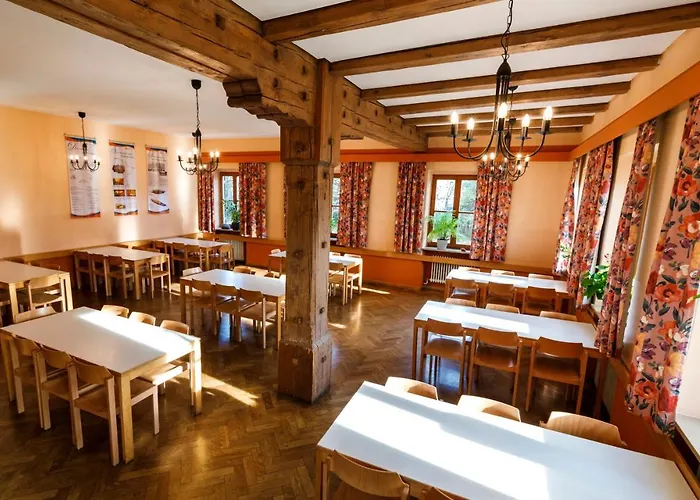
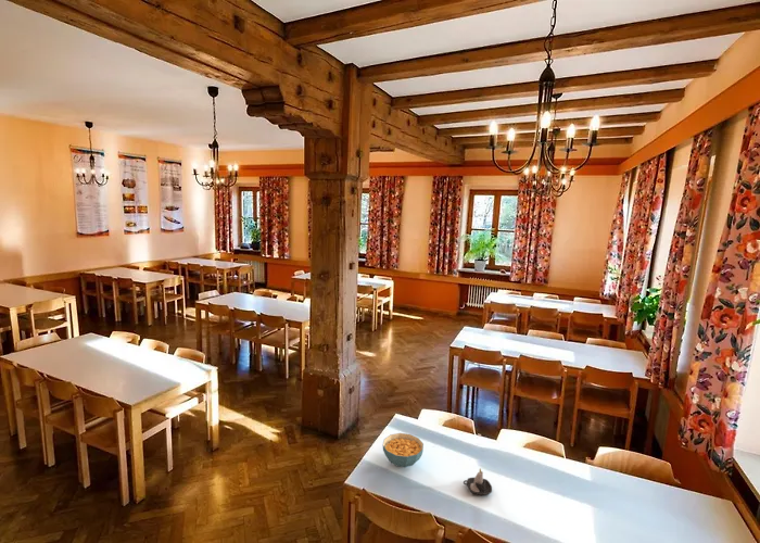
+ cereal bowl (402, 453)
+ candle (478, 478)
